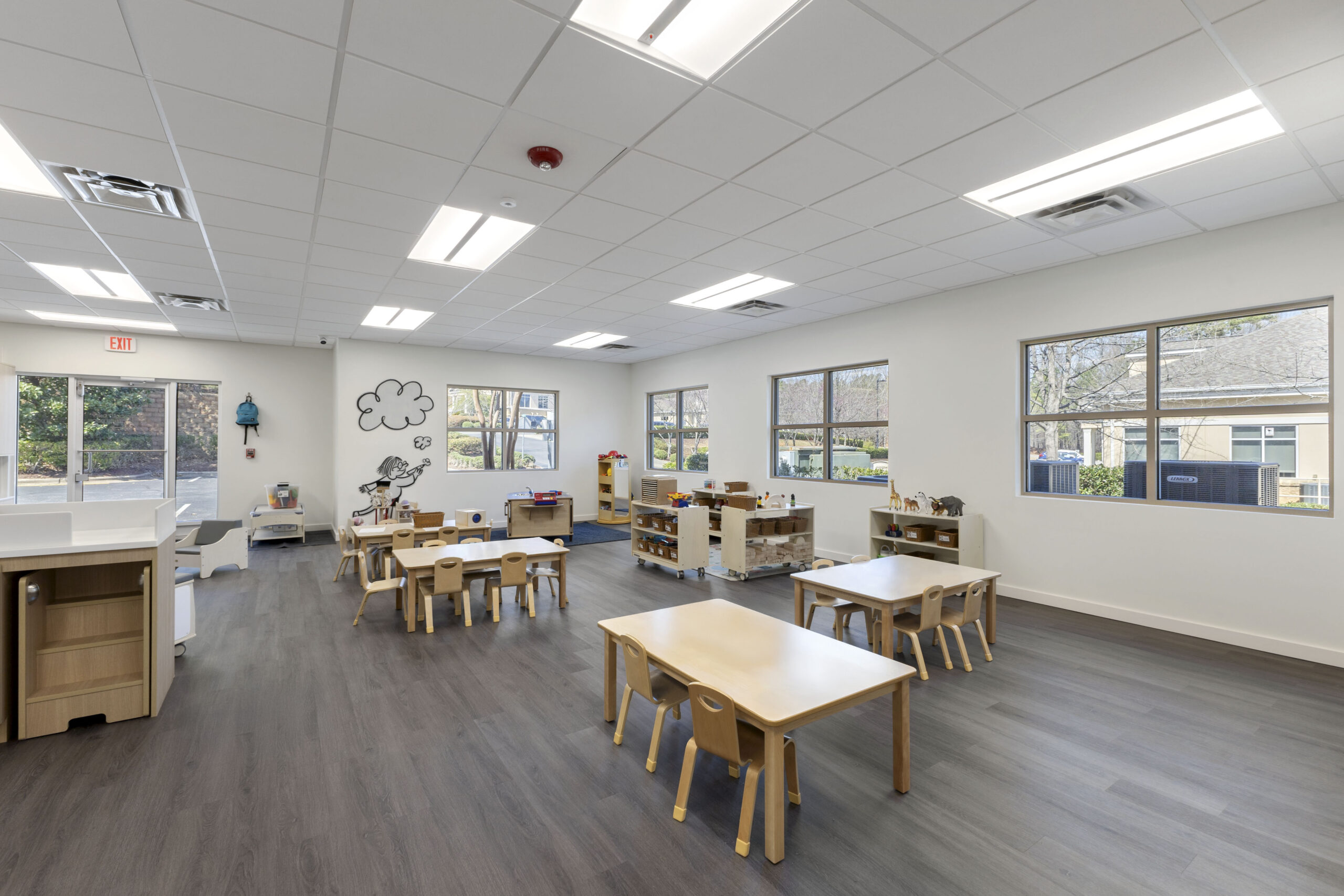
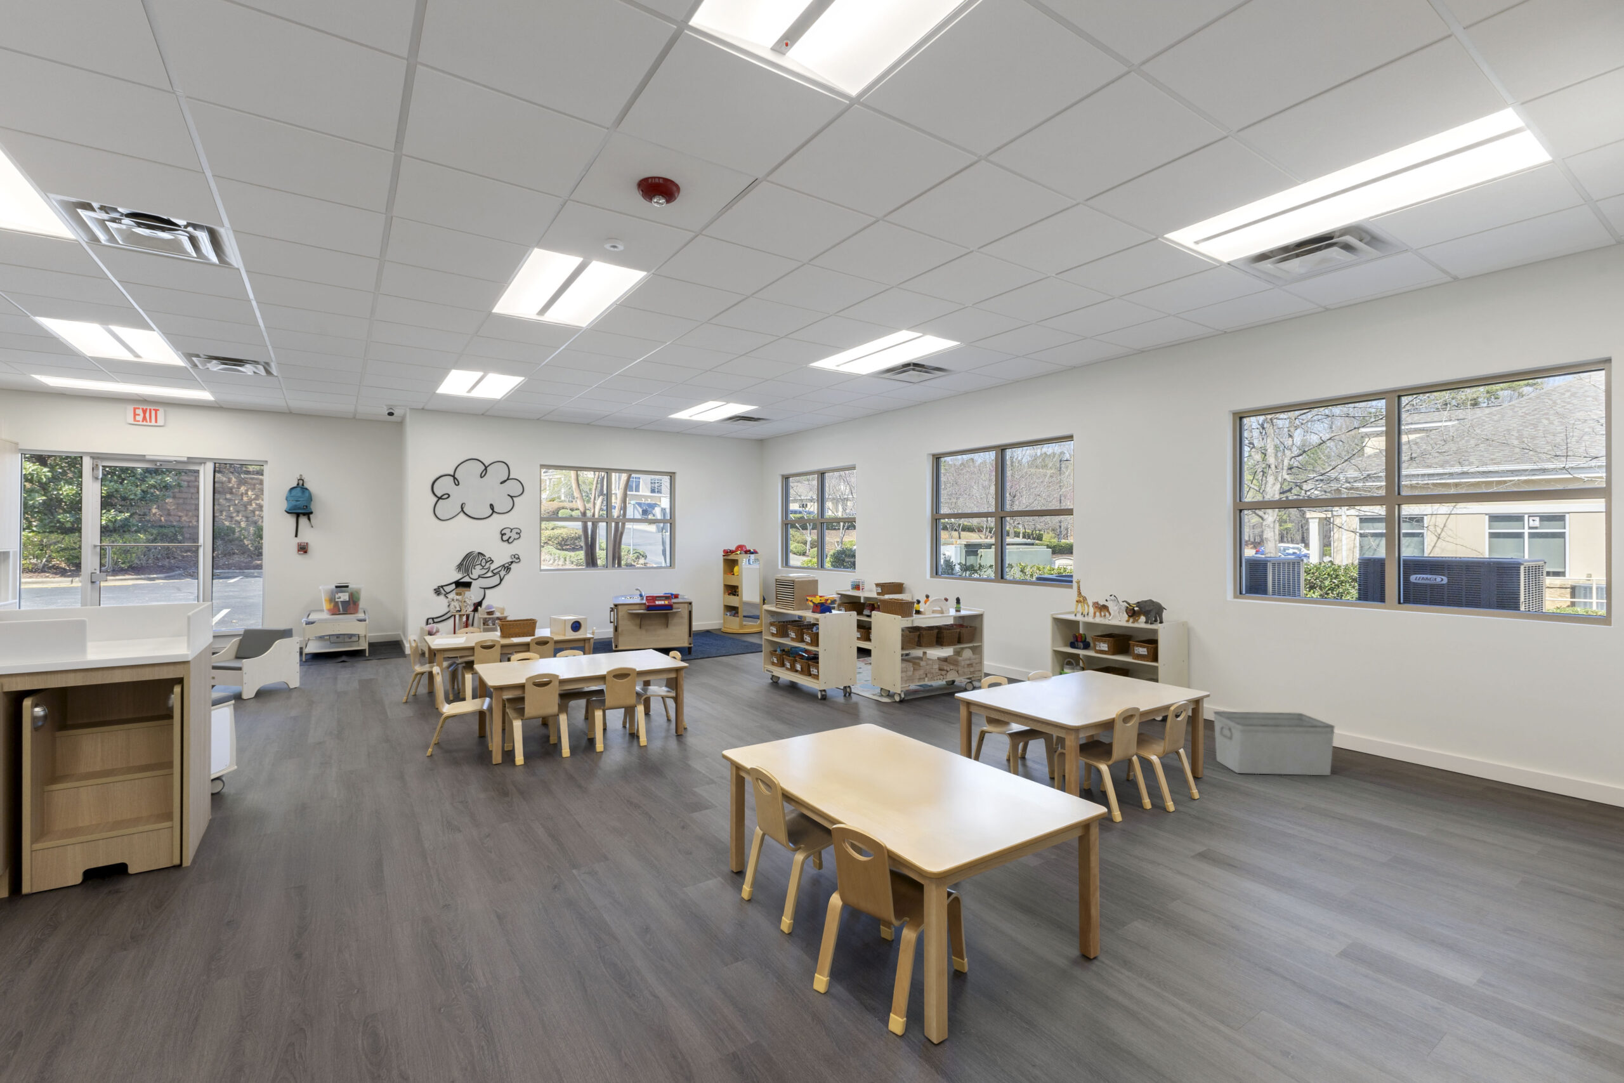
+ storage bin (1271, 743)
